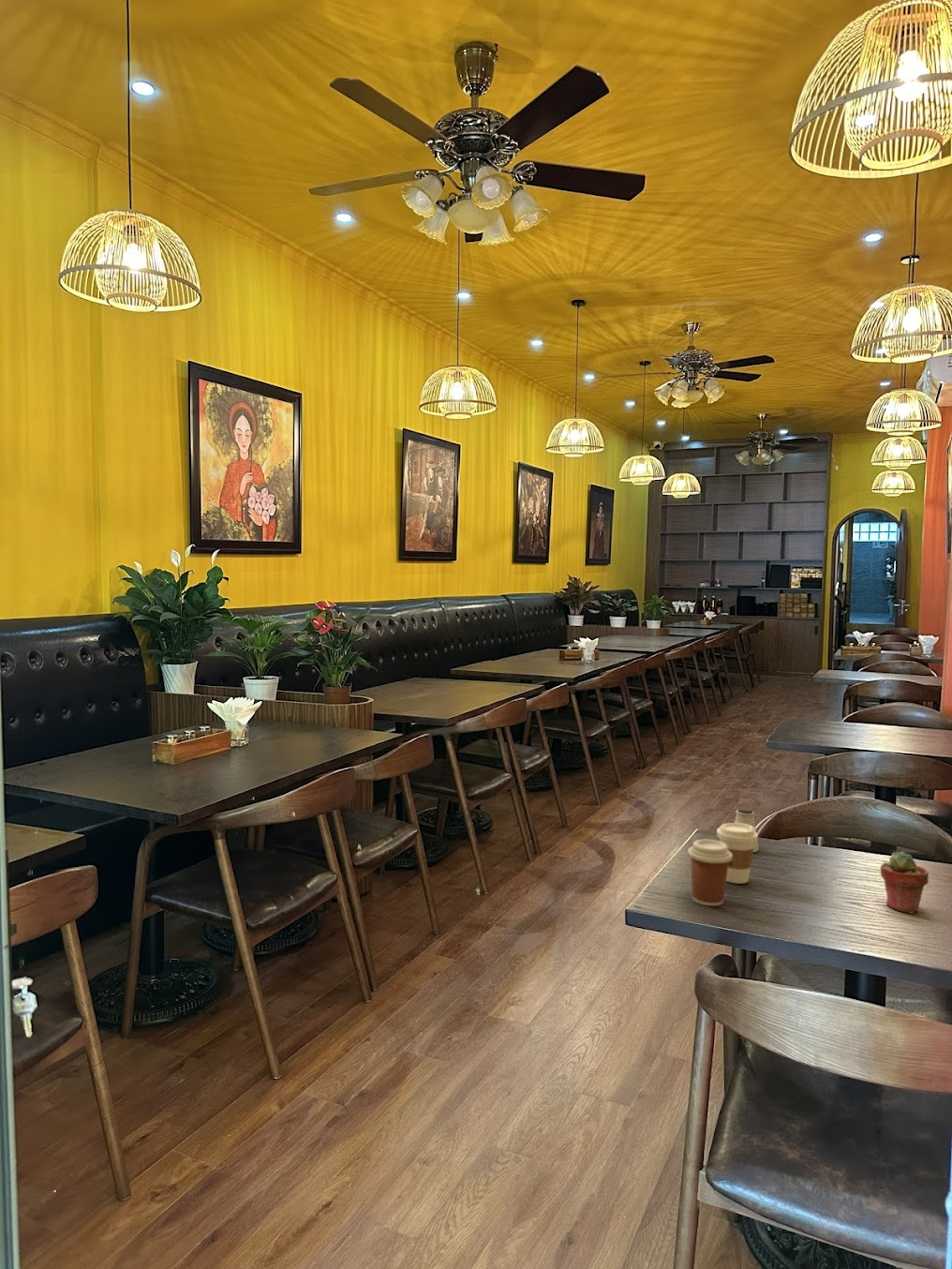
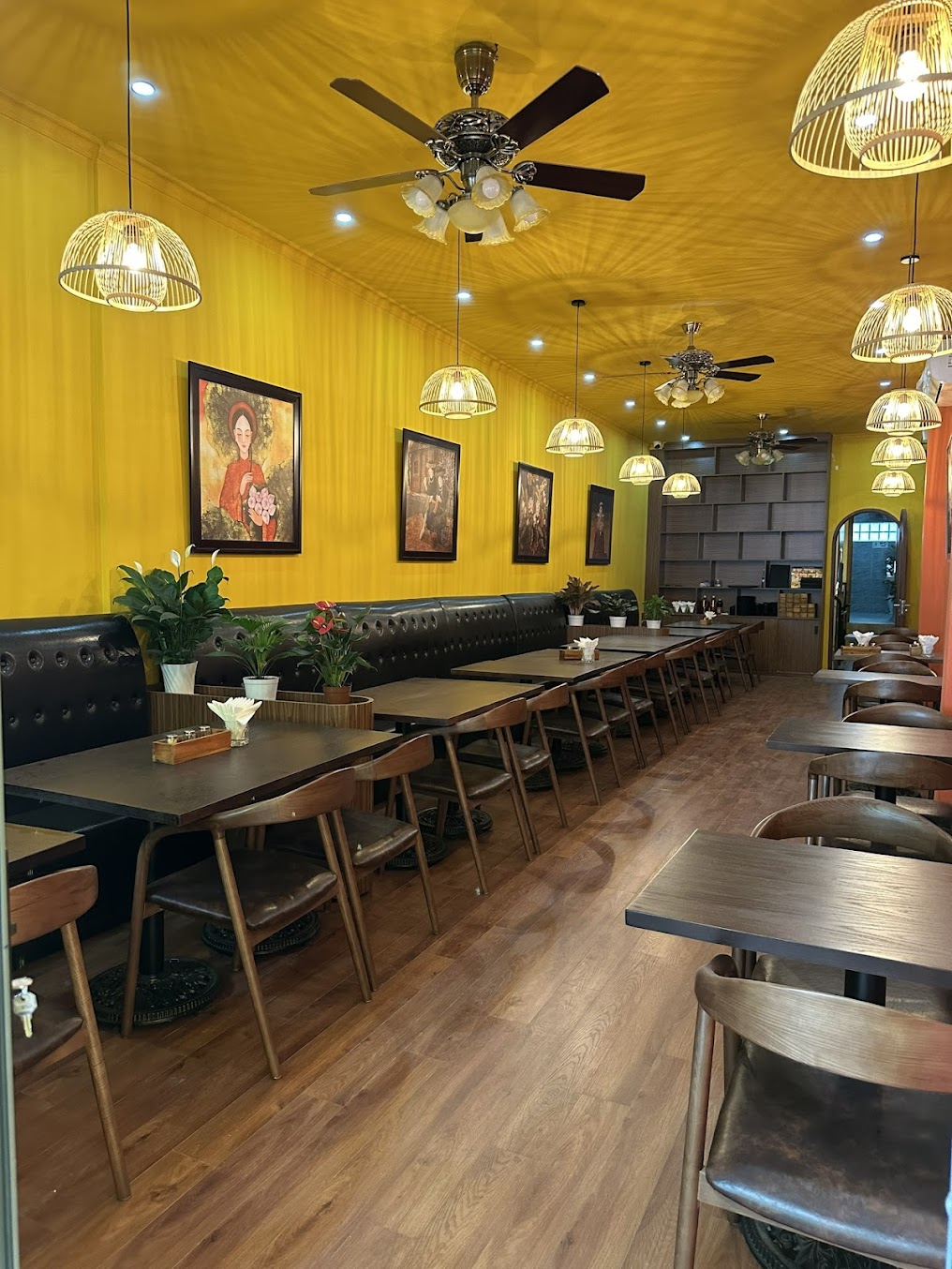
- potted succulent (903, 879)
- saltshaker (746, 824)
- coffee cup (708, 872)
- coffee cup (736, 853)
